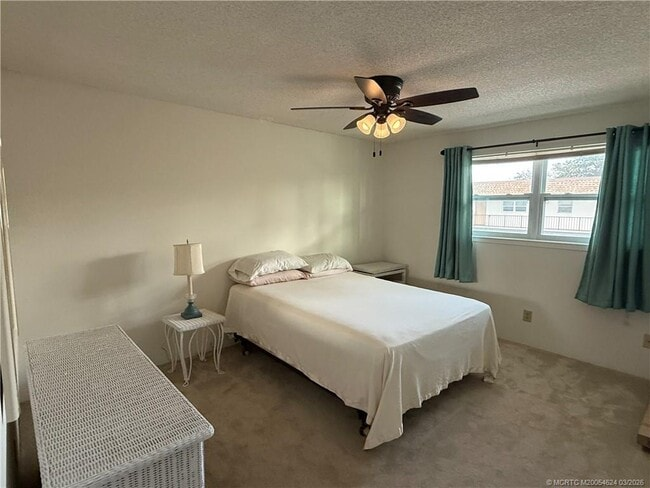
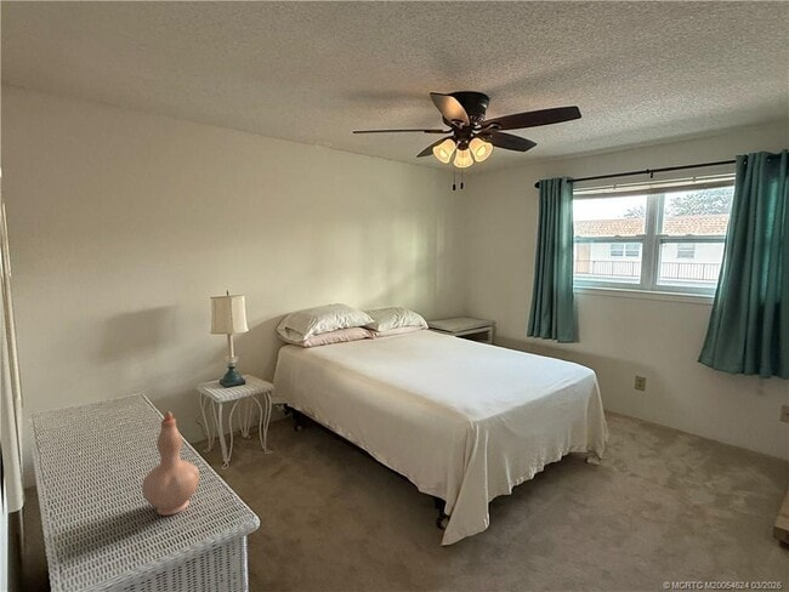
+ vase (170, 459)
